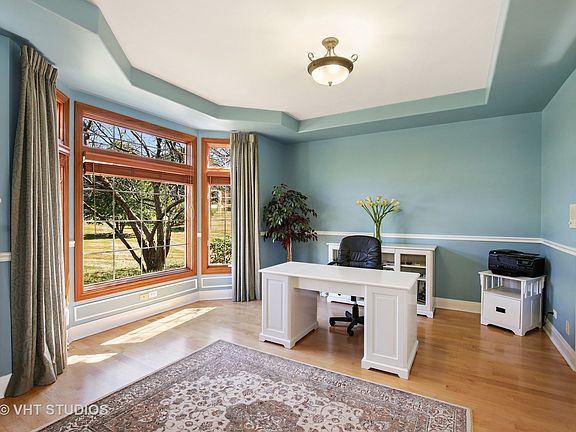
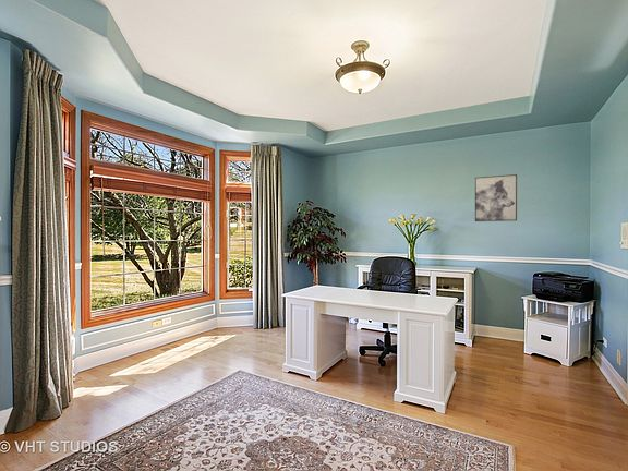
+ wall art (495, 198)
